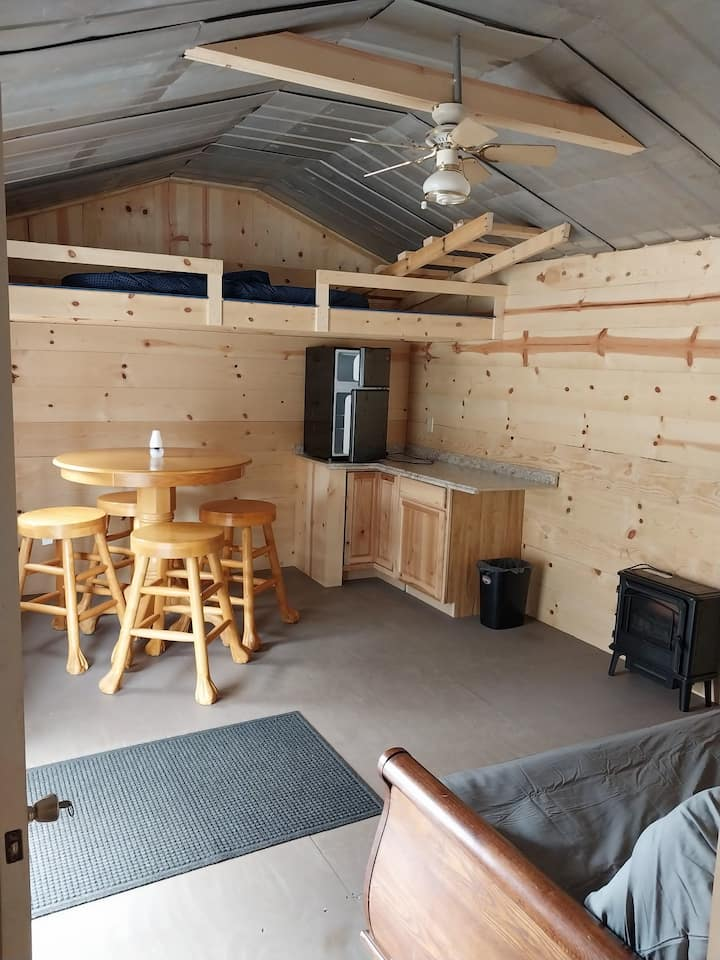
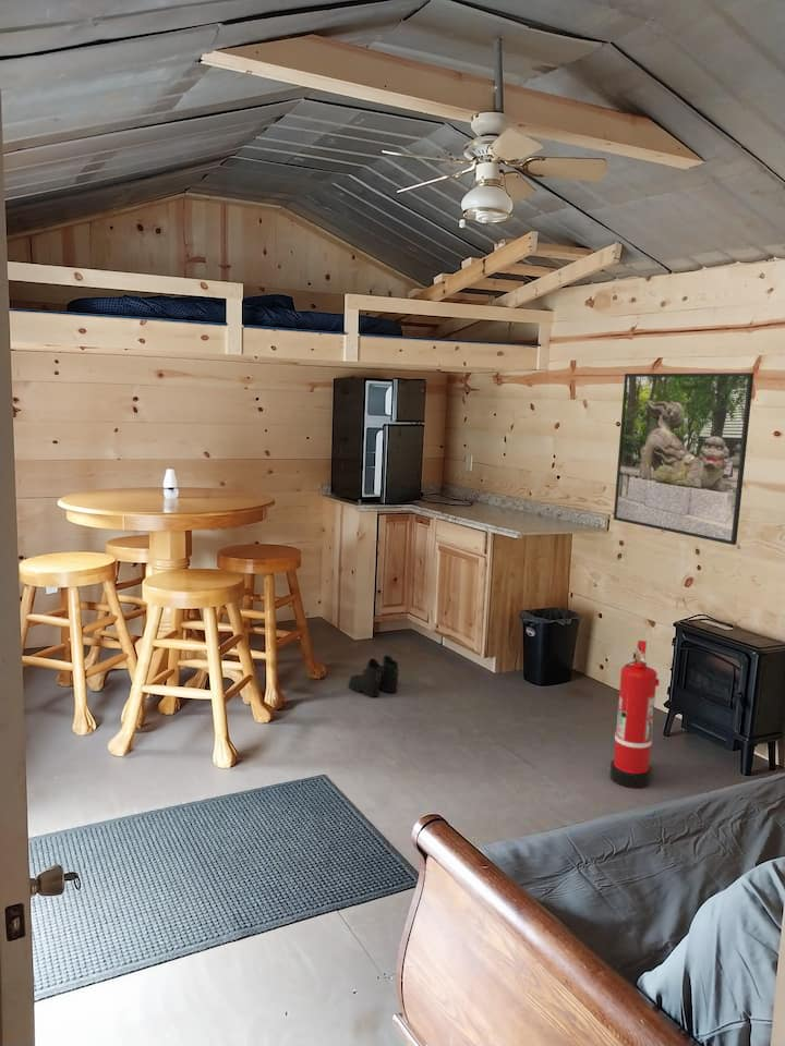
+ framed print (676, 453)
+ boots (374, 671)
+ fire extinguisher (636, 708)
